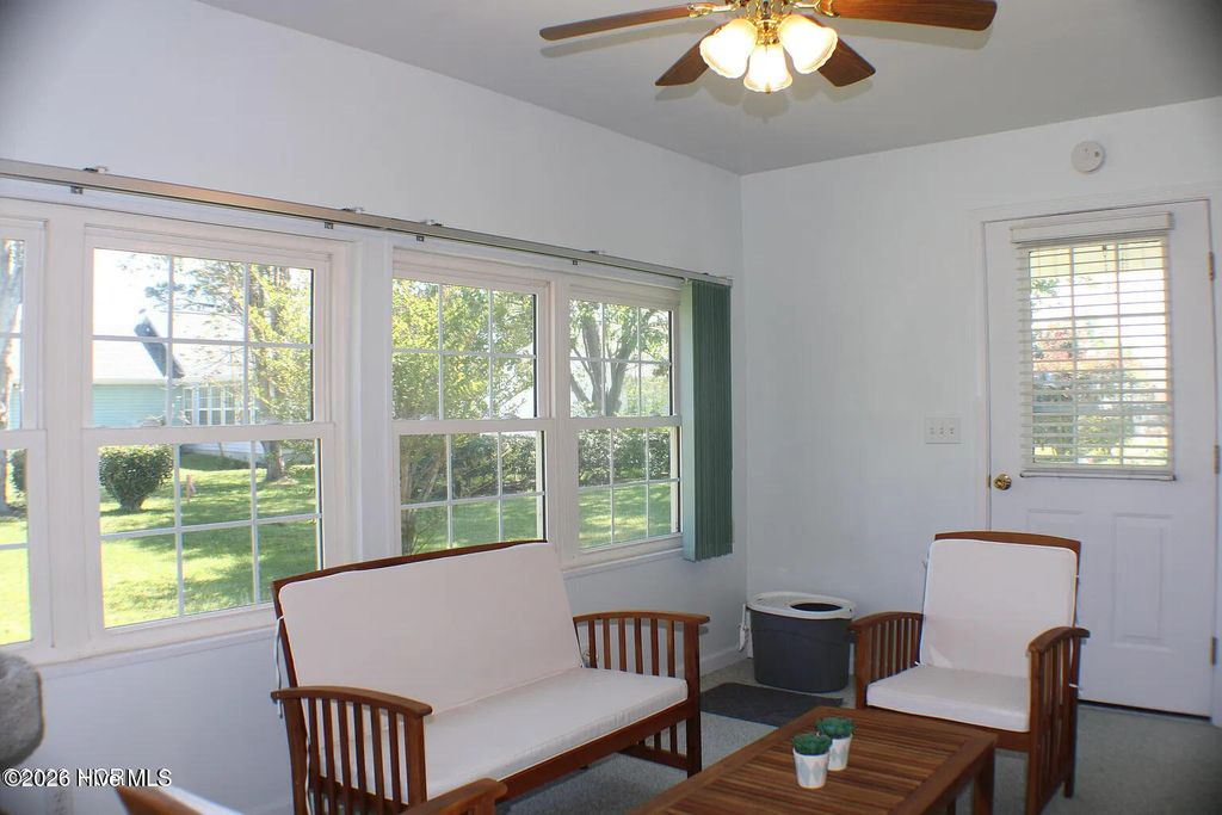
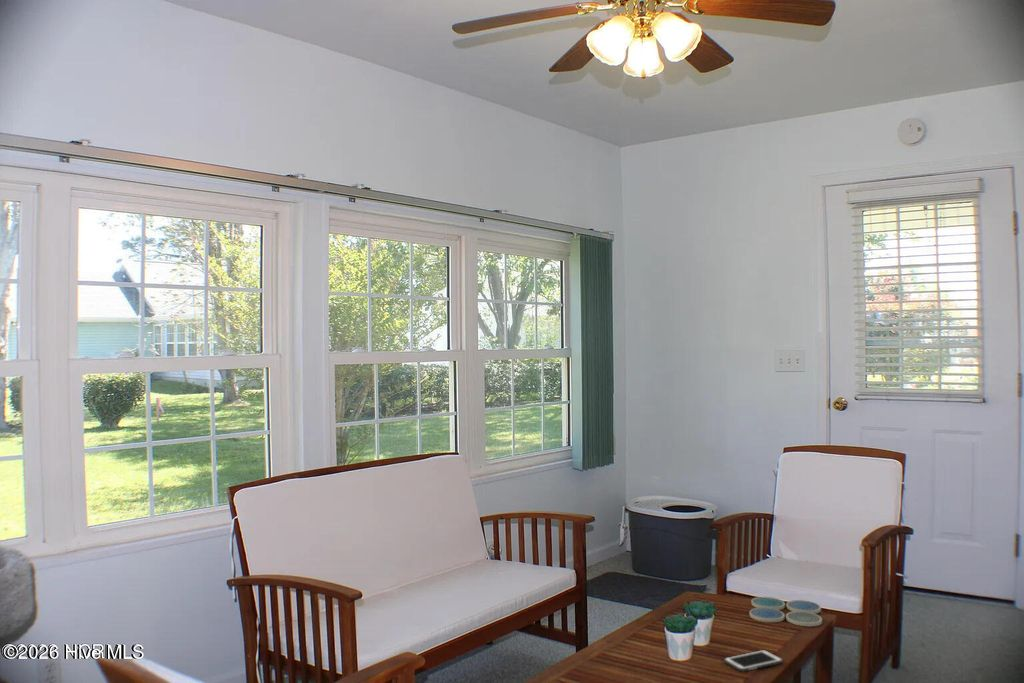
+ drink coaster (783, 608)
+ cell phone (753, 660)
